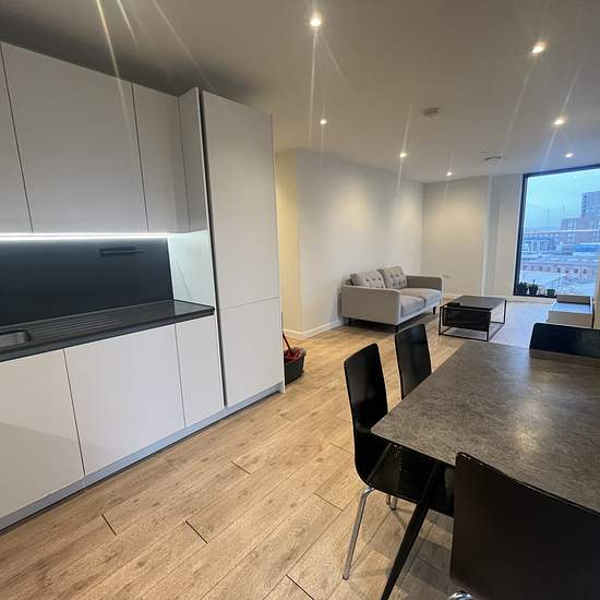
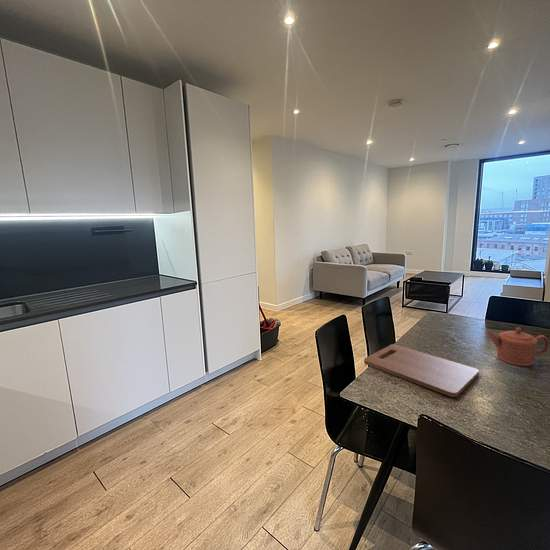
+ cutting board (418, 366)
+ teapot (516, 343)
